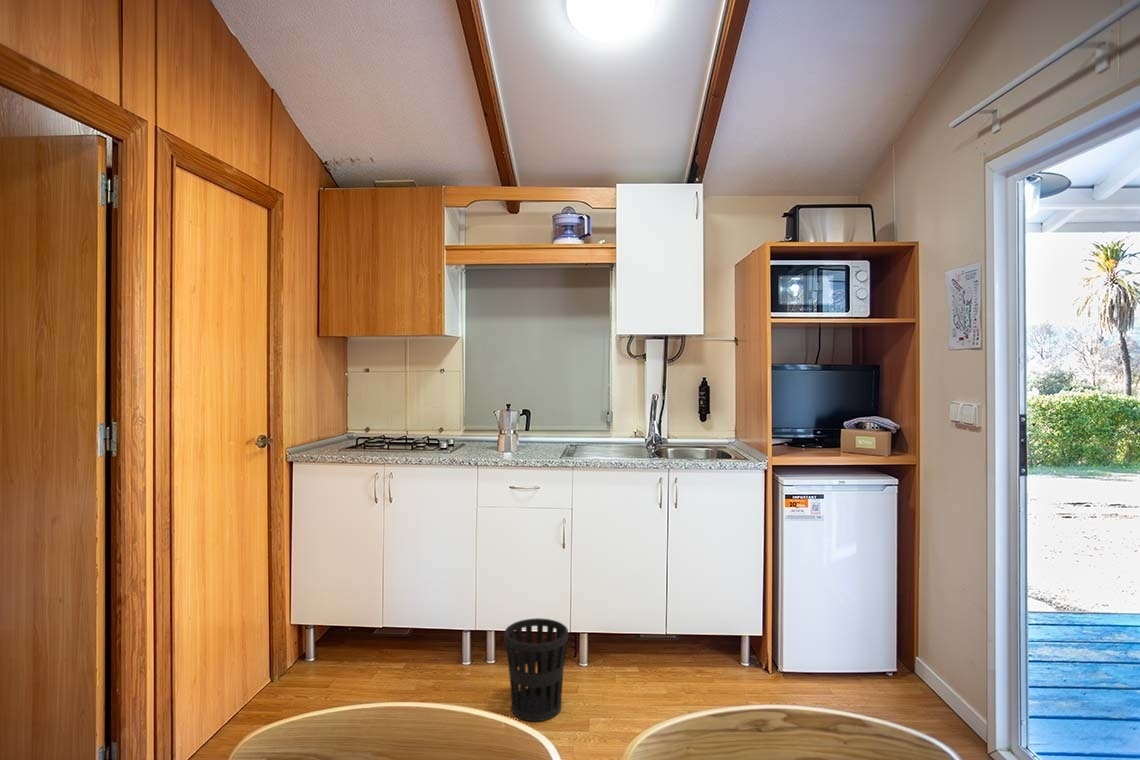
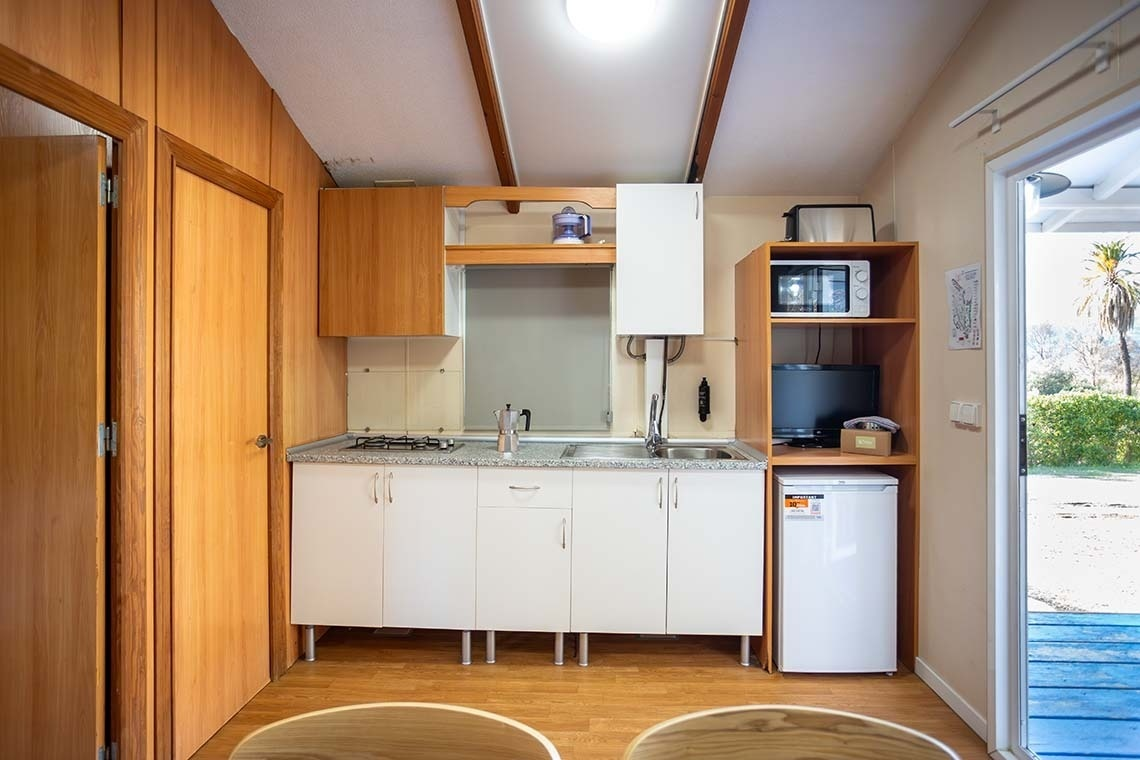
- wastebasket (535, 668)
